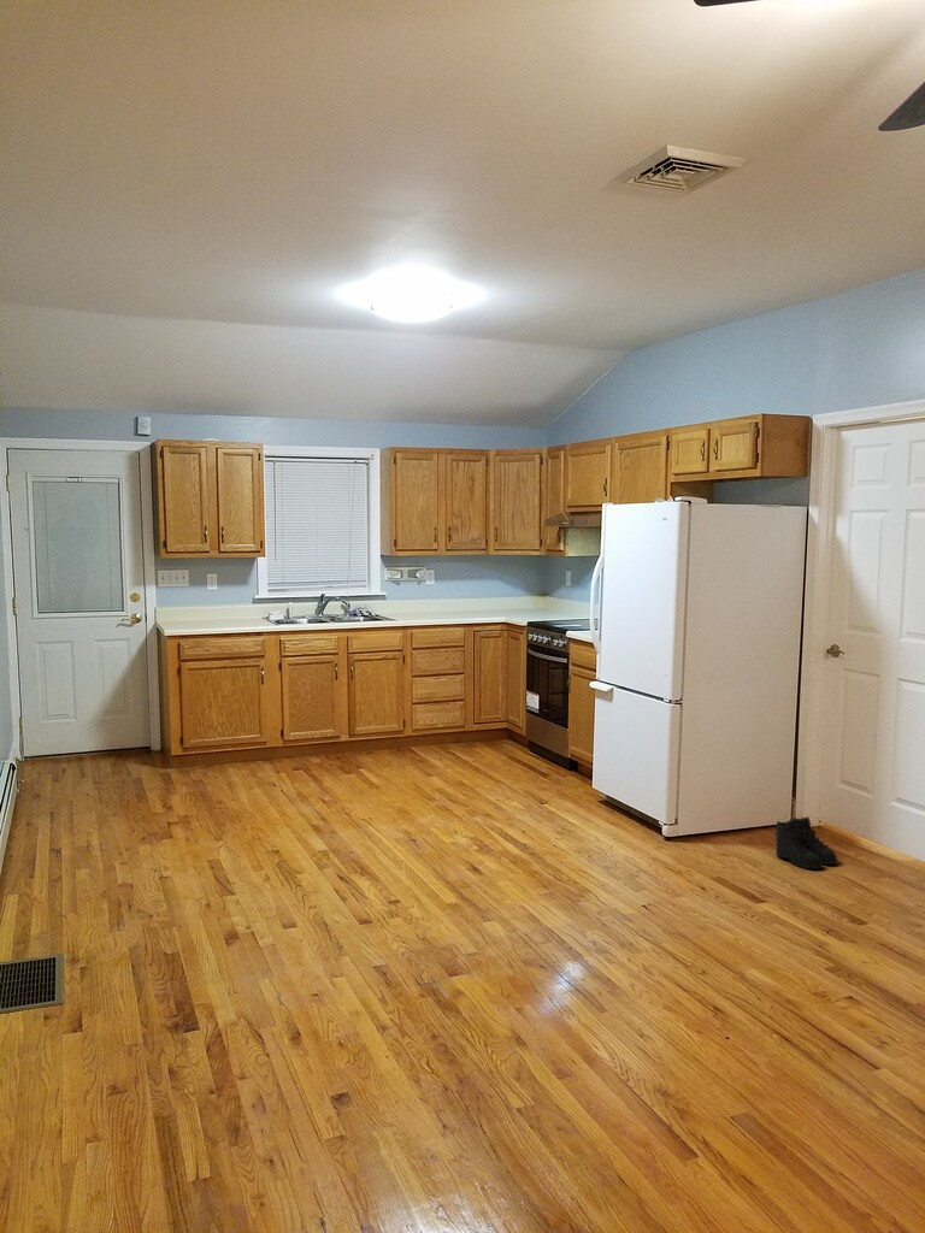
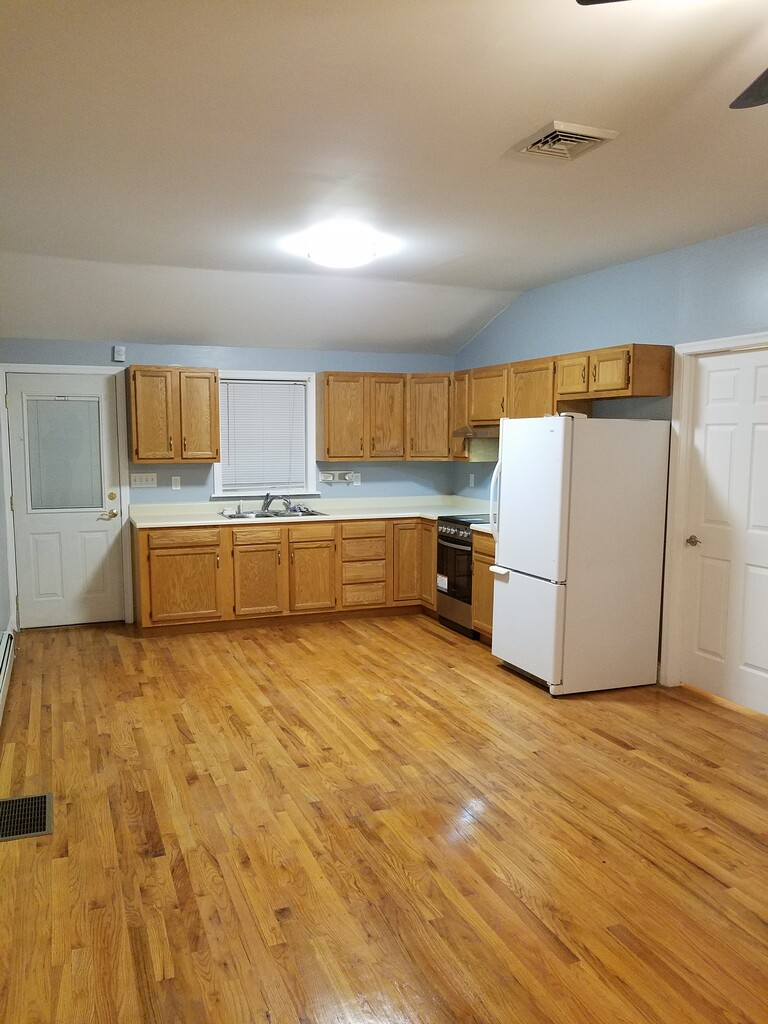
- boots (806, 839)
